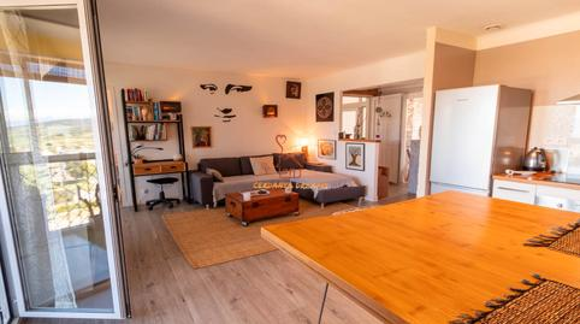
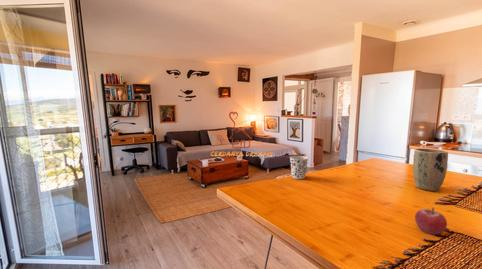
+ cup (298, 167)
+ fruit (430, 219)
+ plant pot (429, 169)
